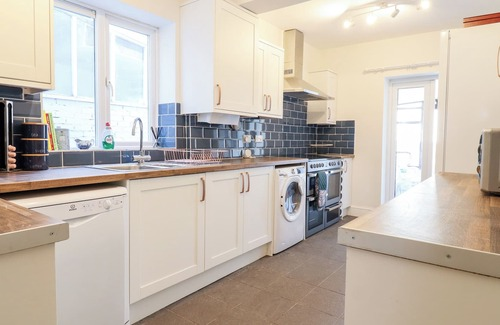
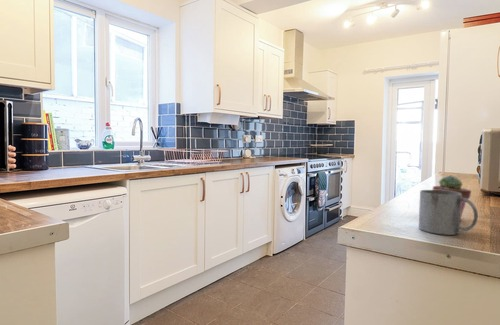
+ mug (447, 212)
+ potted succulent (451, 191)
